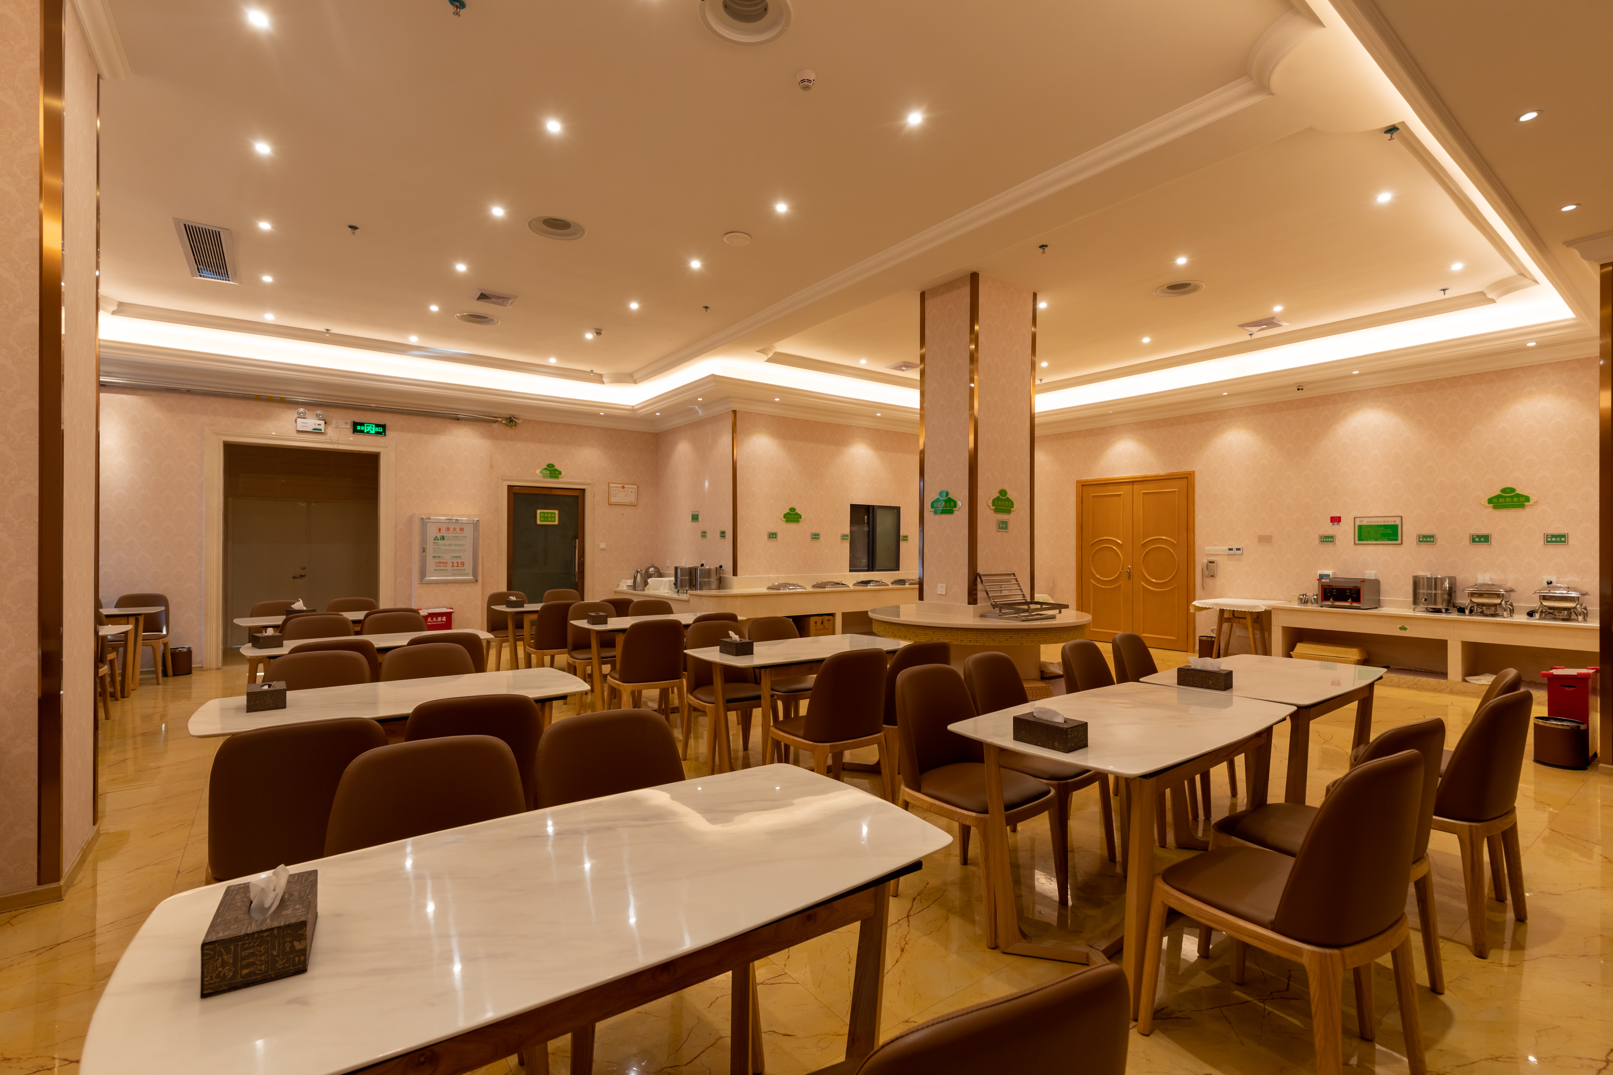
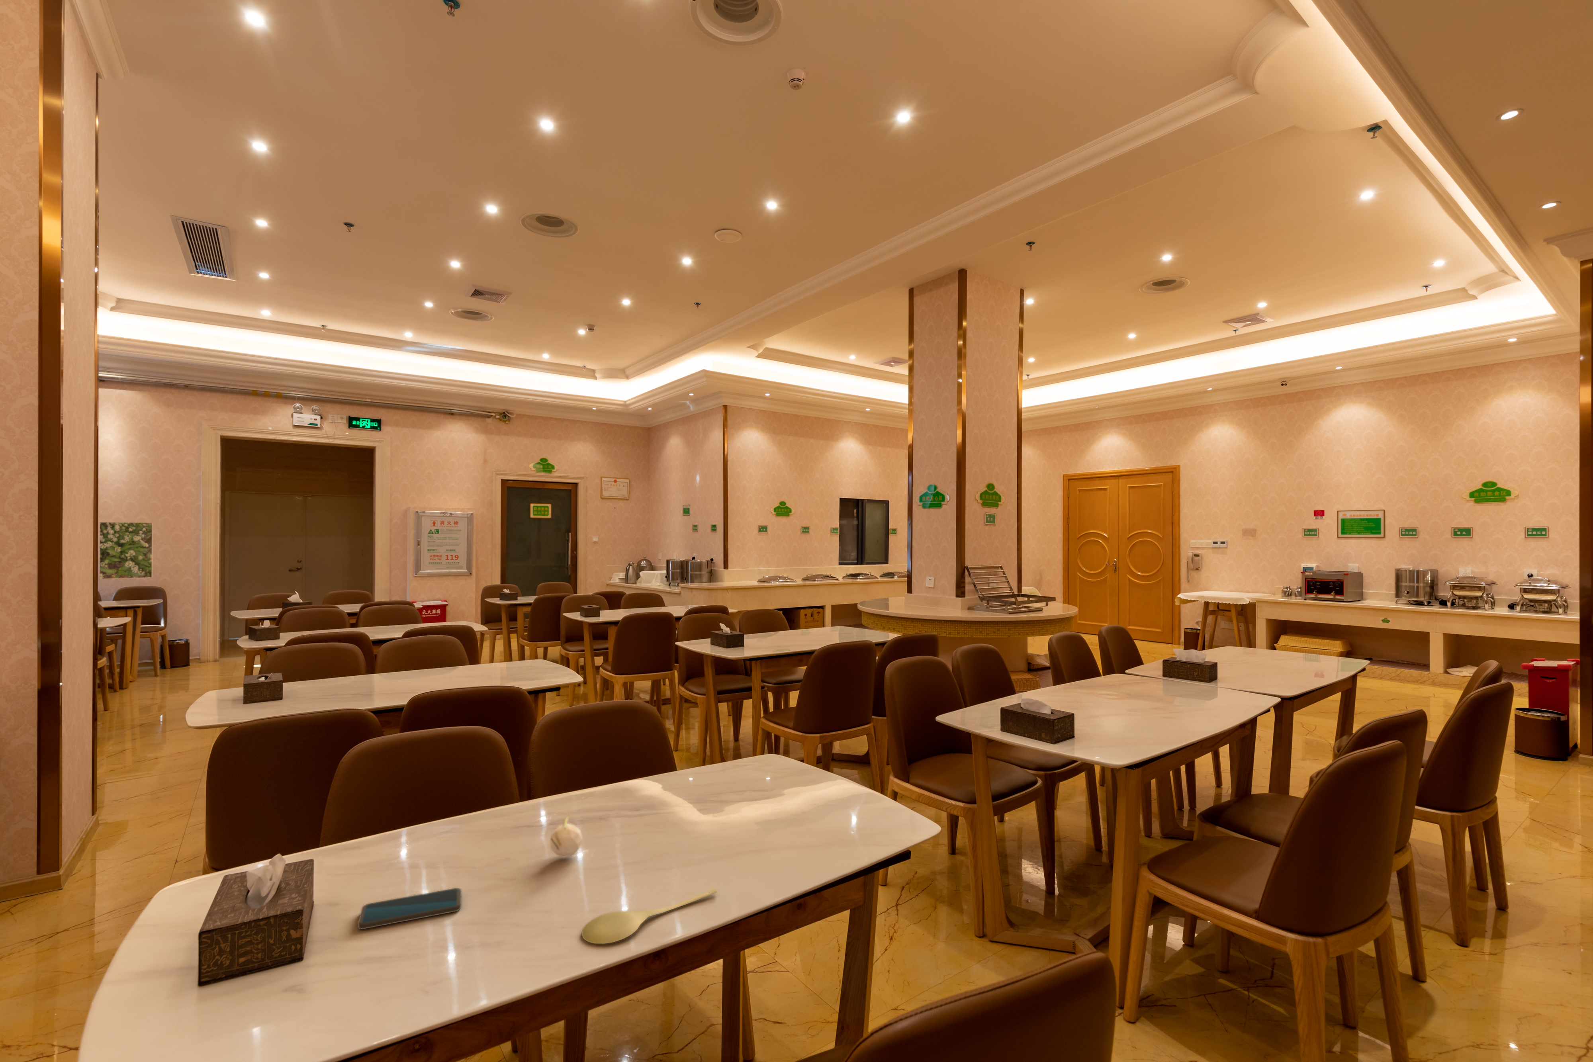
+ spoon (653, 911)
+ fruit (564, 838)
+ smartphone (411, 908)
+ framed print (122, 550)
